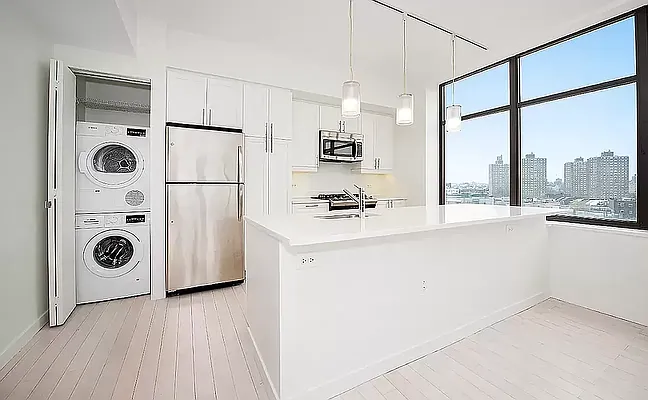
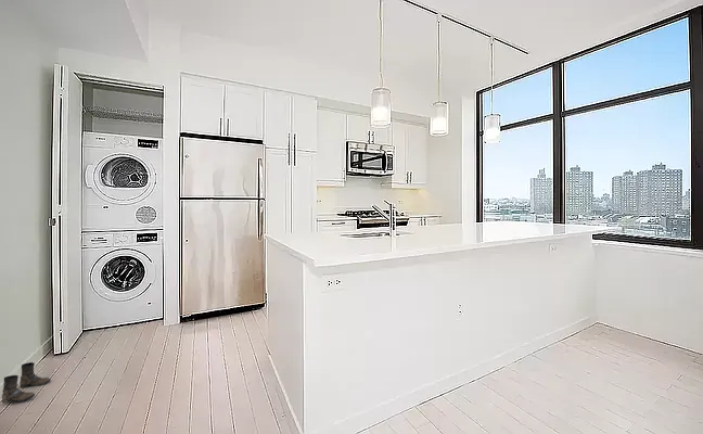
+ boots (27, 380)
